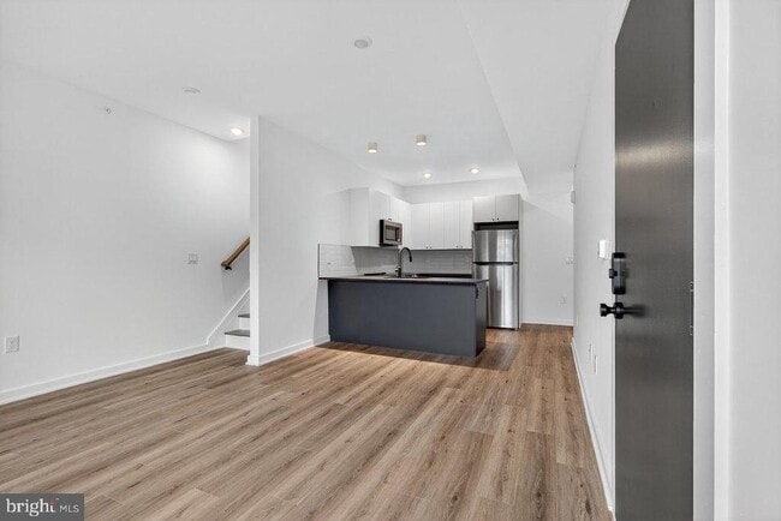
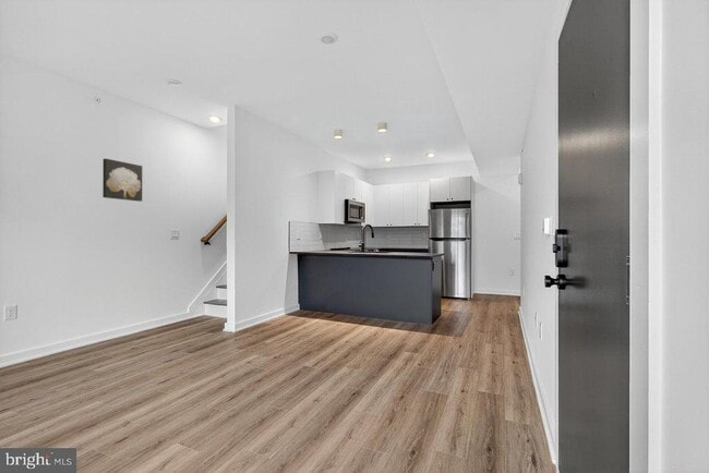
+ wall art (123, 181)
